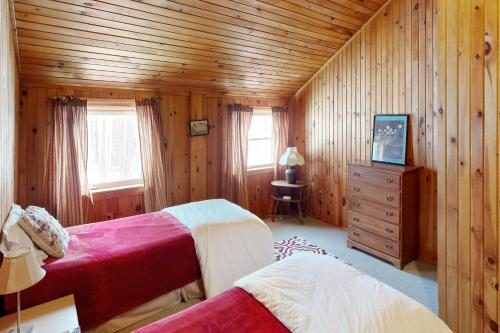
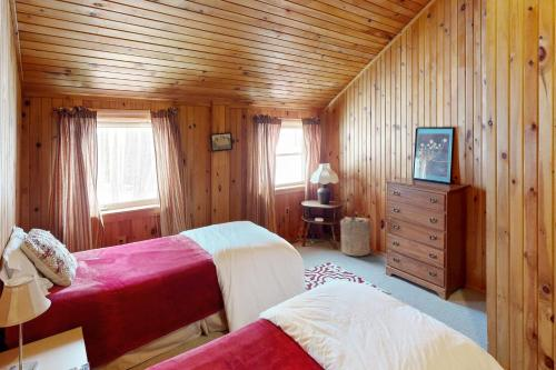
+ laundry hamper (354, 233)
